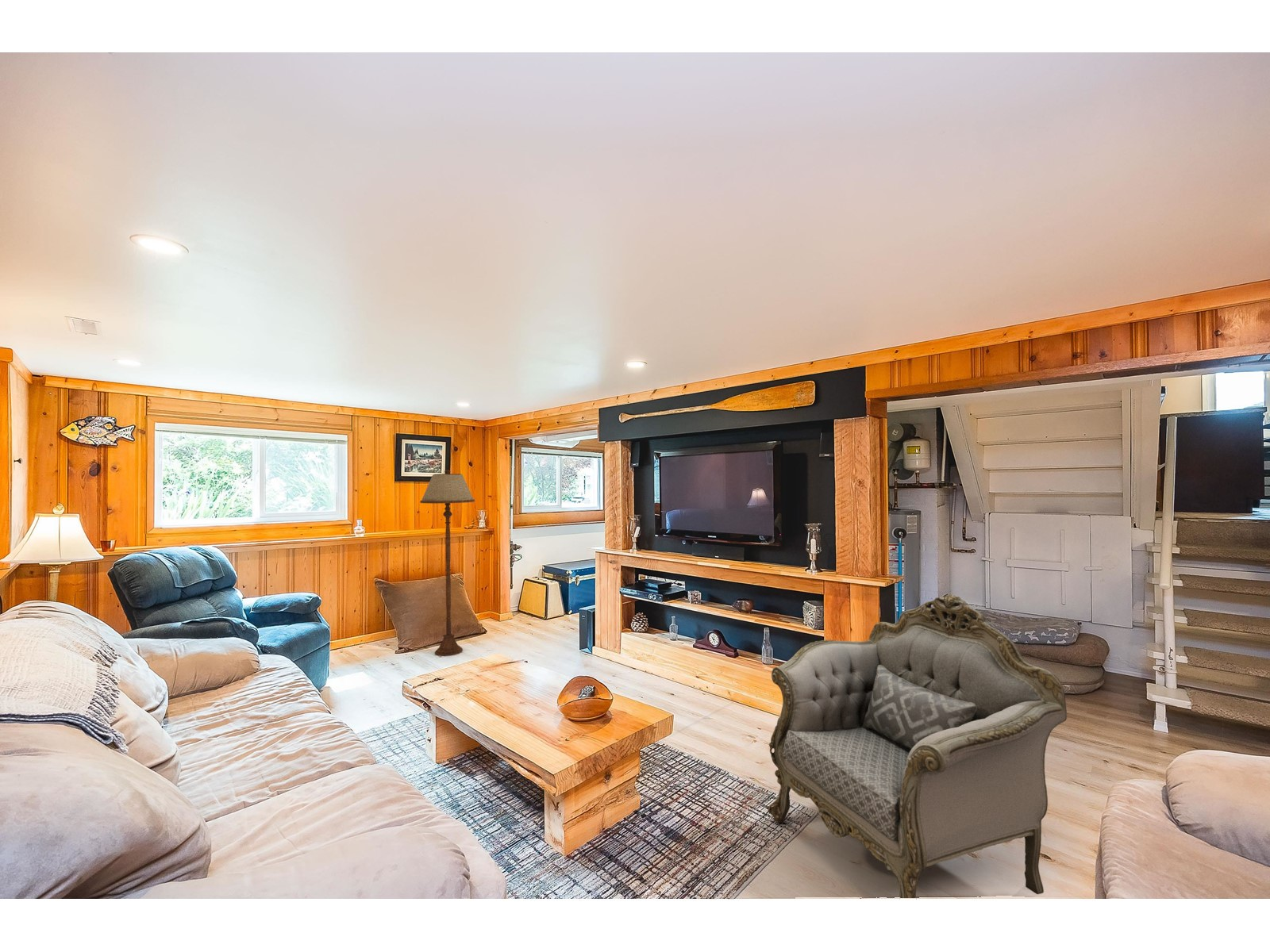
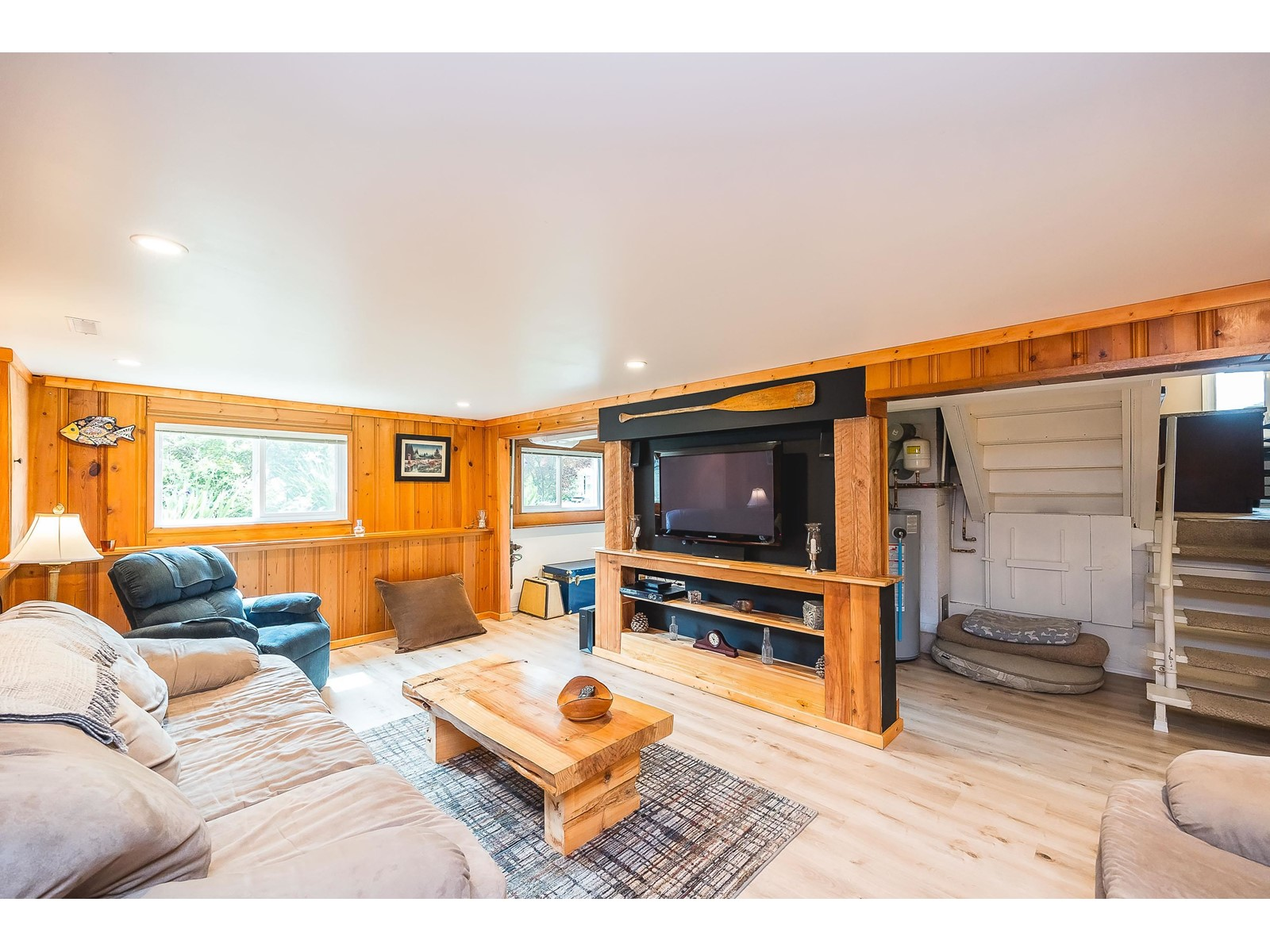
- armchair (895, 725)
- floor lamp (448, 560)
